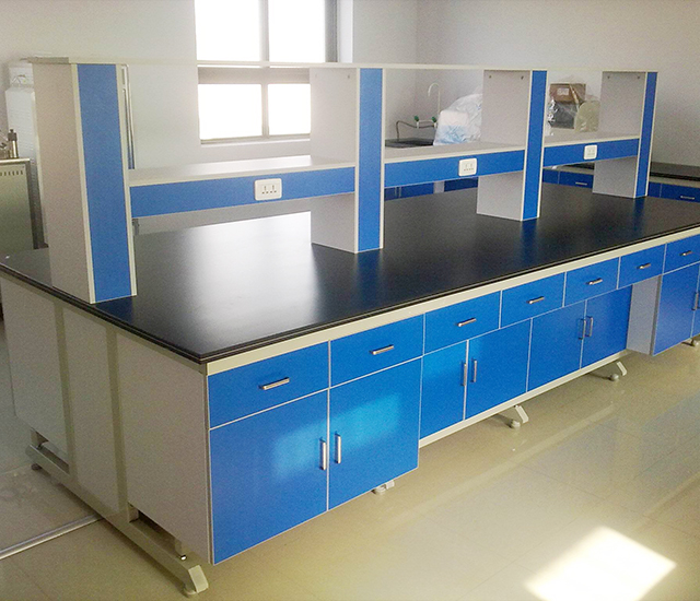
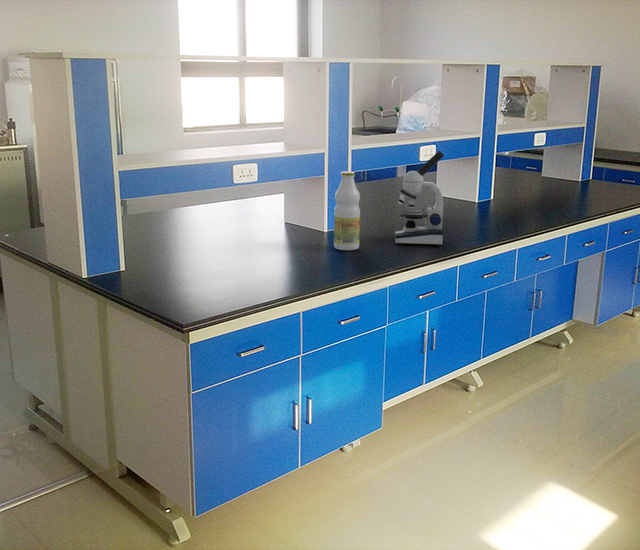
+ microscope (418, 194)
+ beverage bottle (347, 210)
